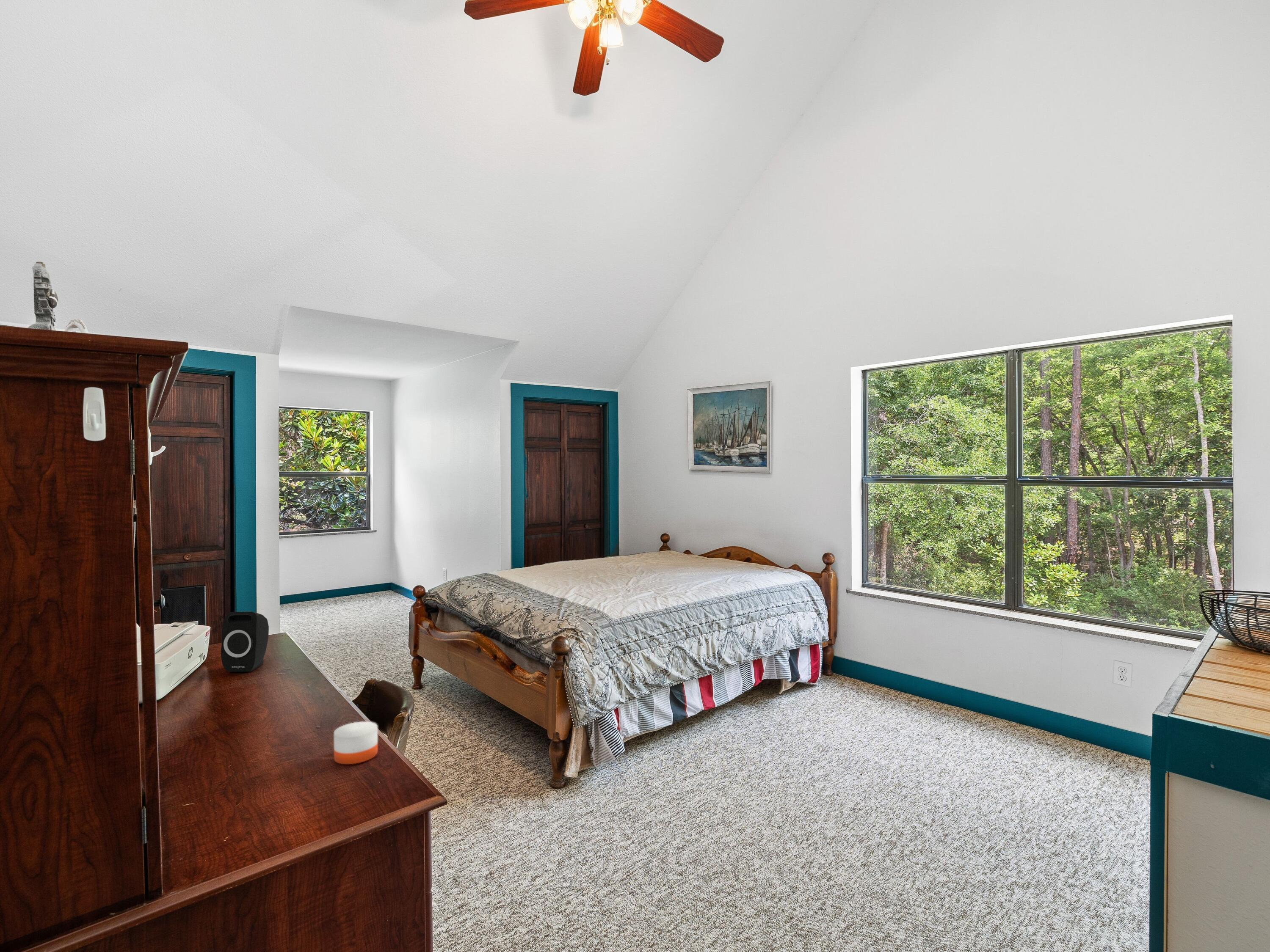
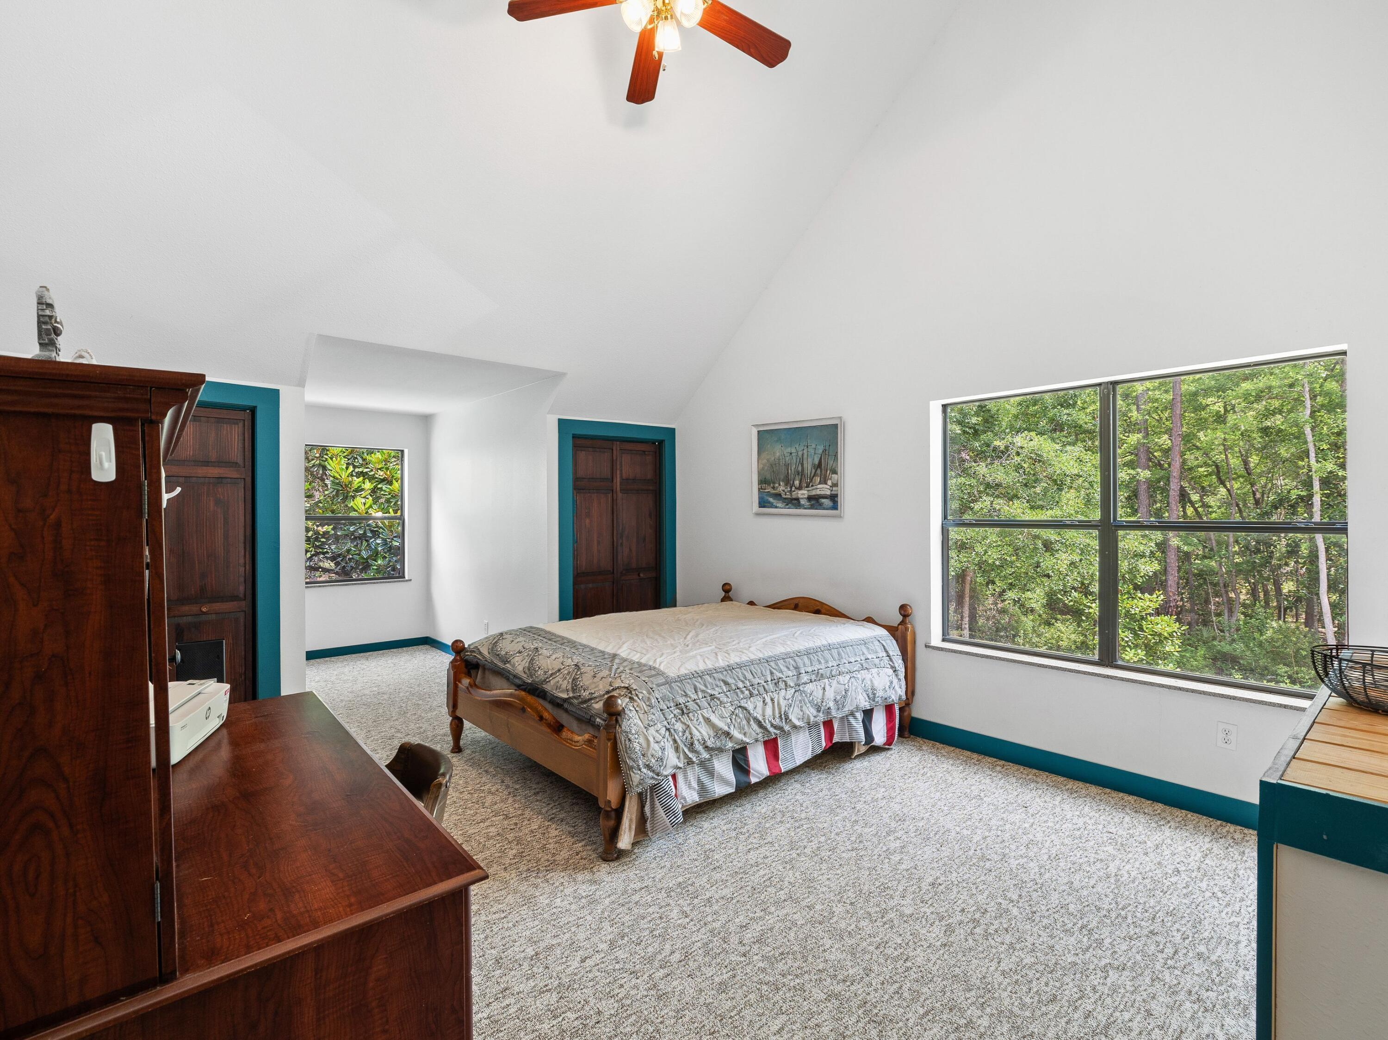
- candle (356, 727)
- speaker (248, 638)
